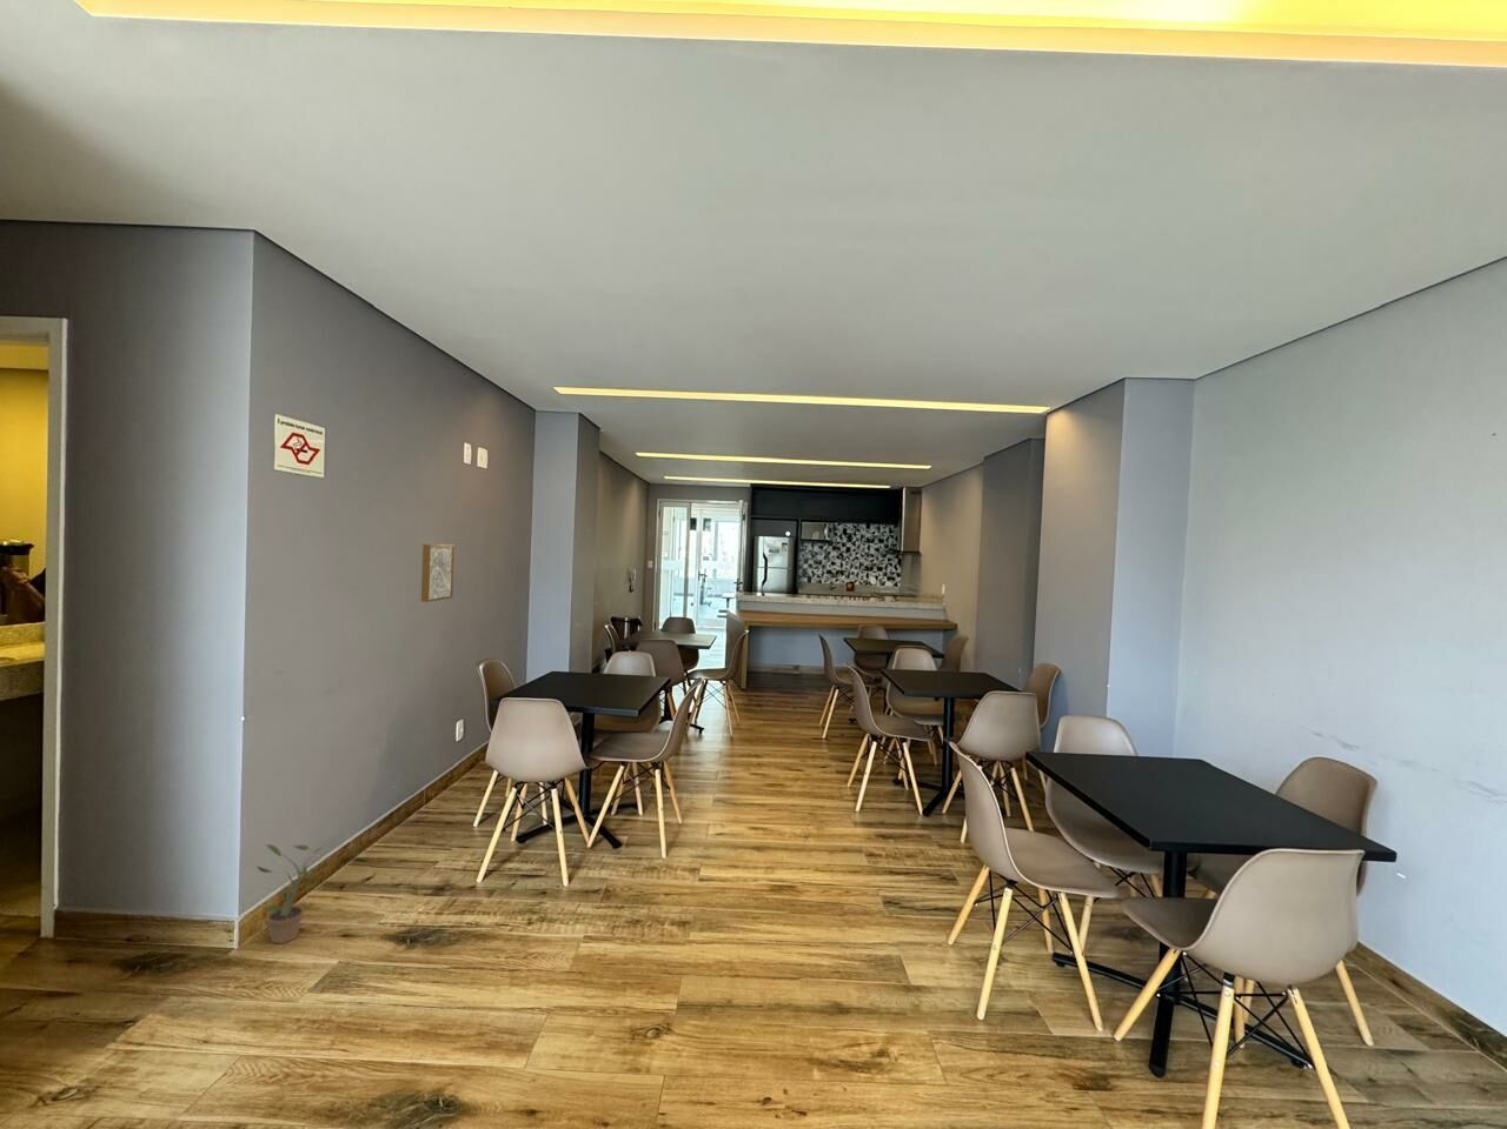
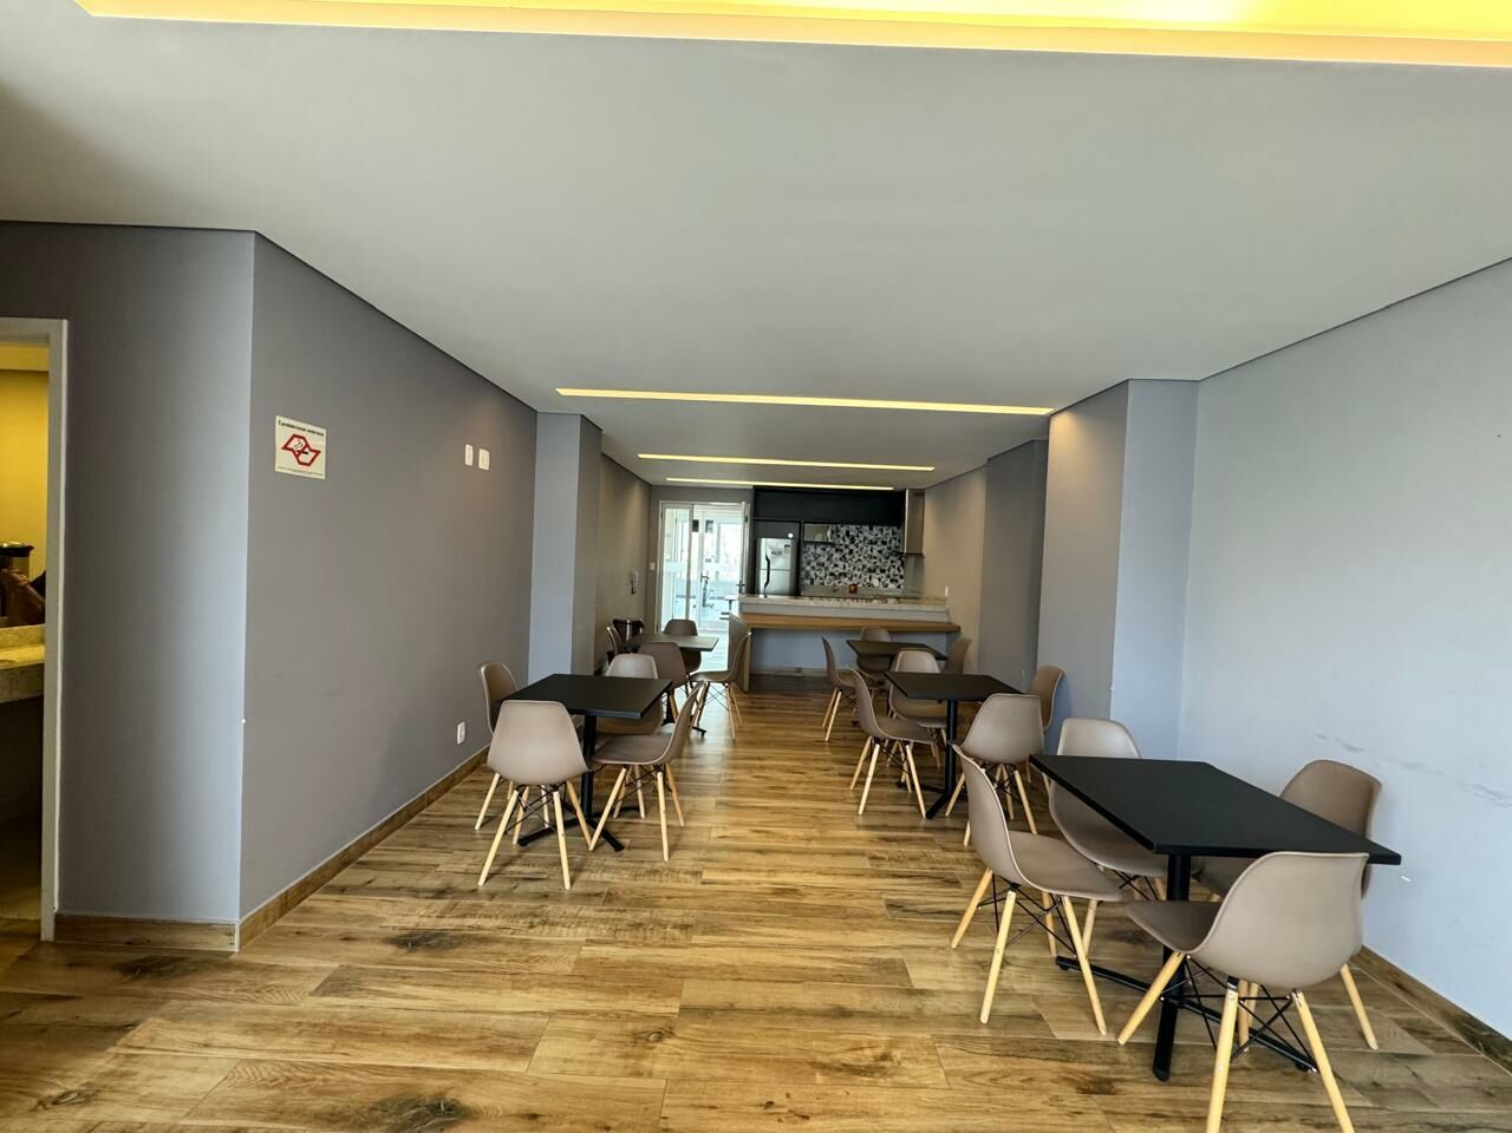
- wall art (438, 572)
- potted plant (292, 887)
